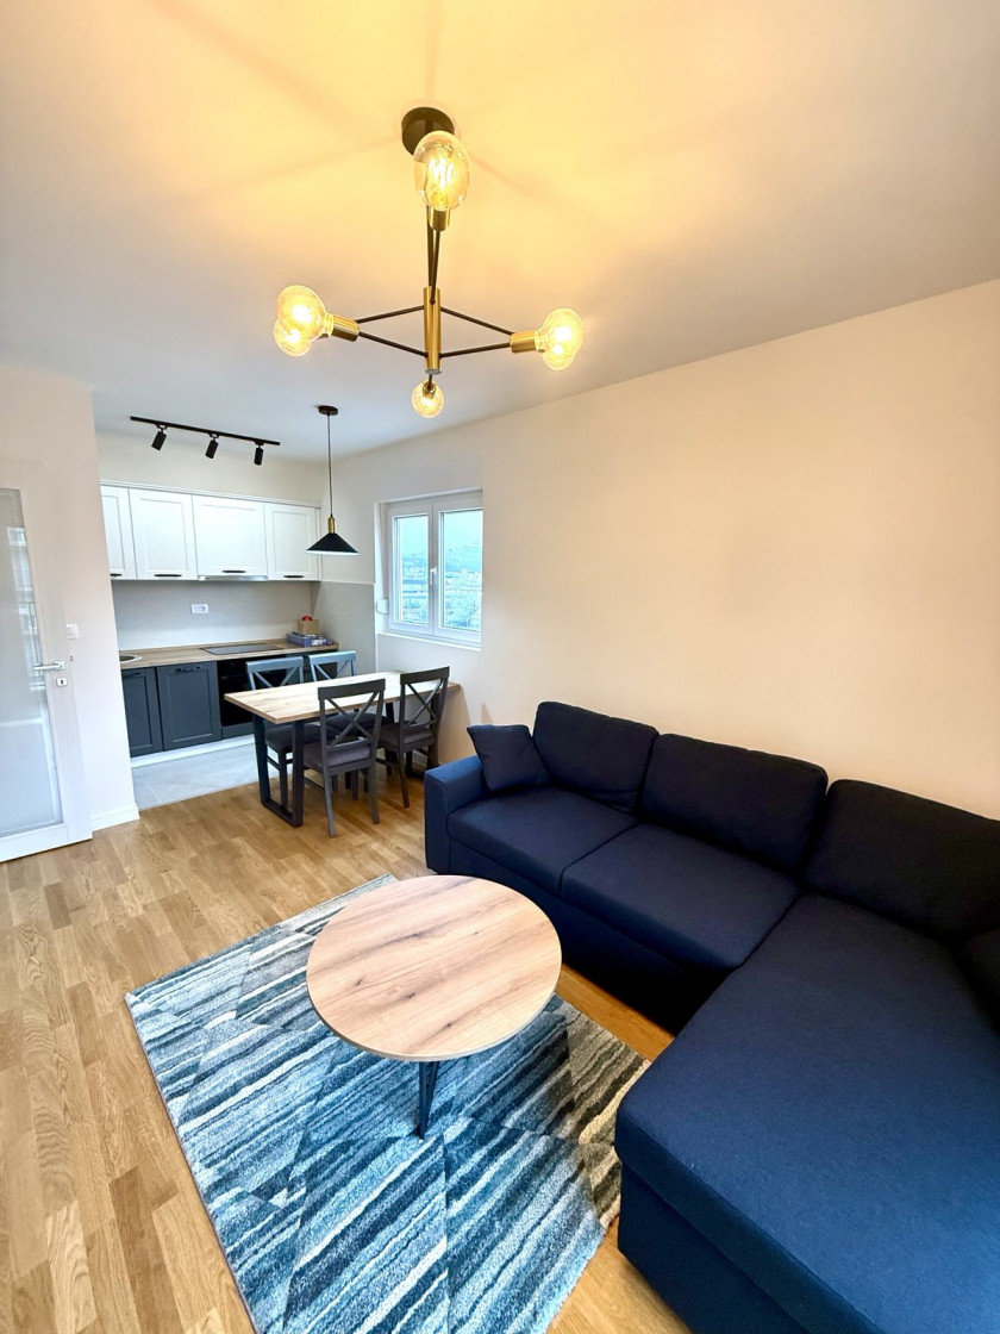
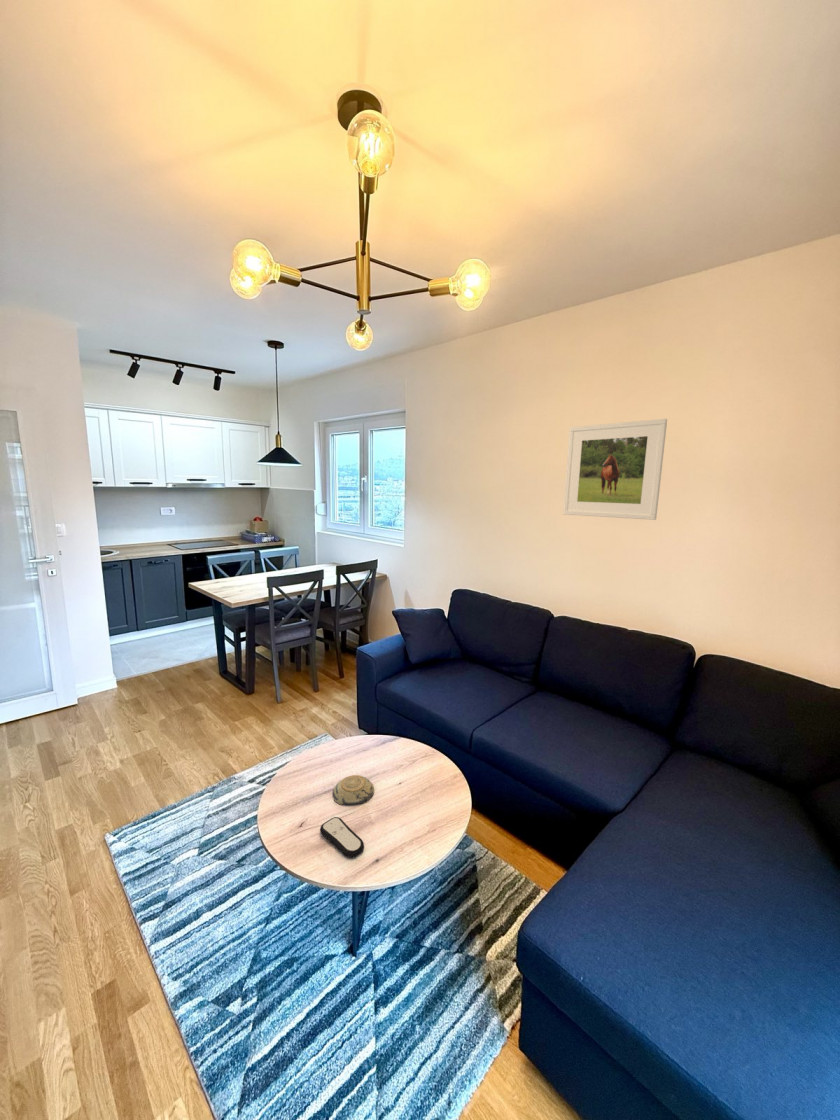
+ remote control (342, 836)
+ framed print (610, 471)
+ decorative bowl (353, 787)
